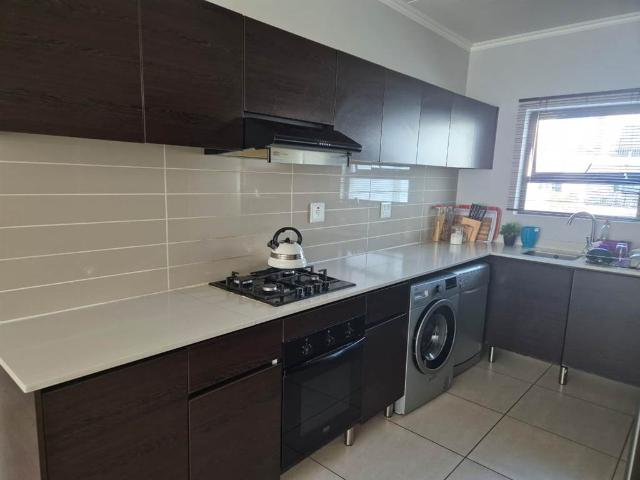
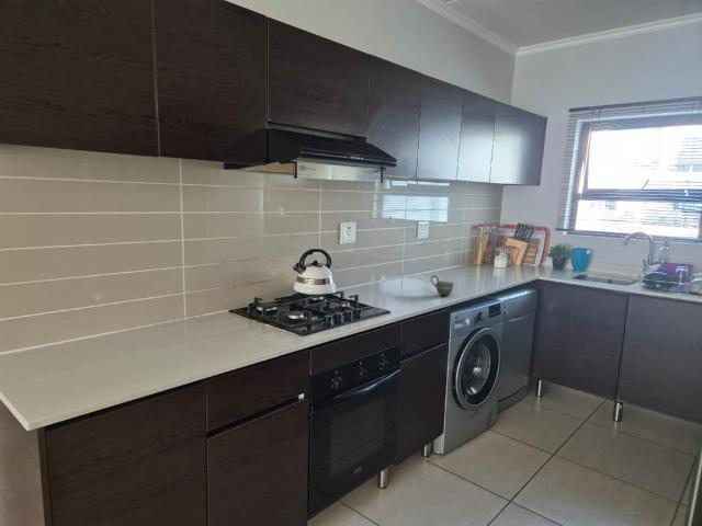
+ cup (443, 285)
